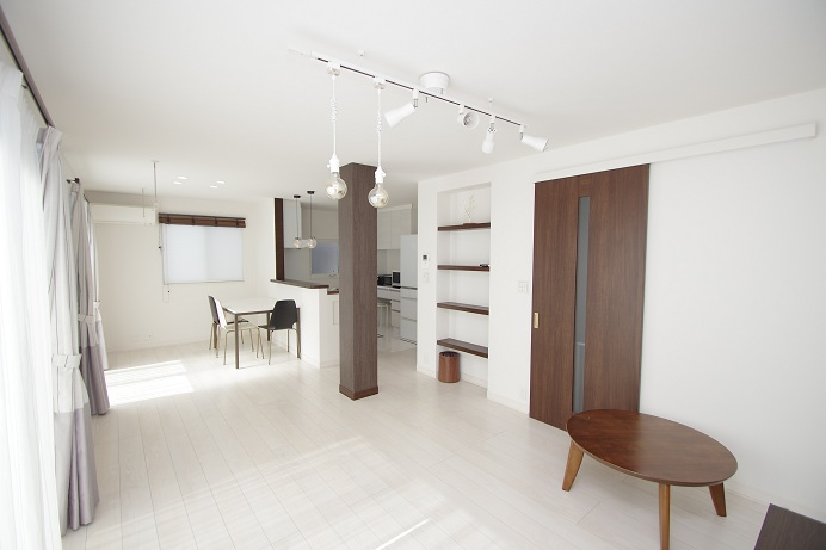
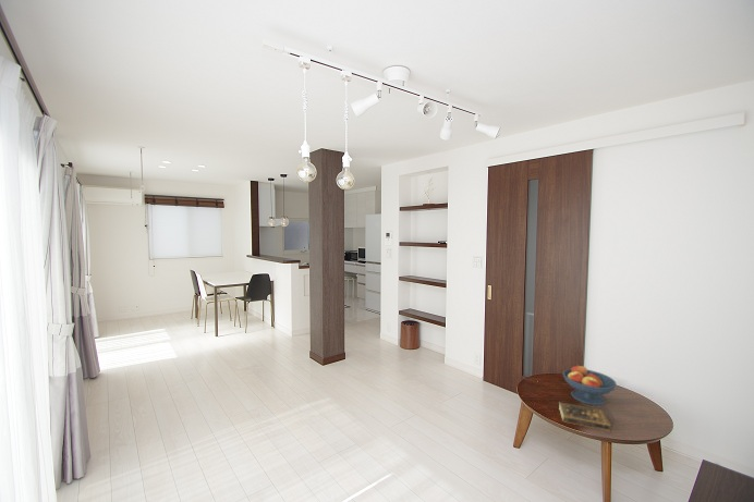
+ fruit bowl (587, 383)
+ book (583, 415)
